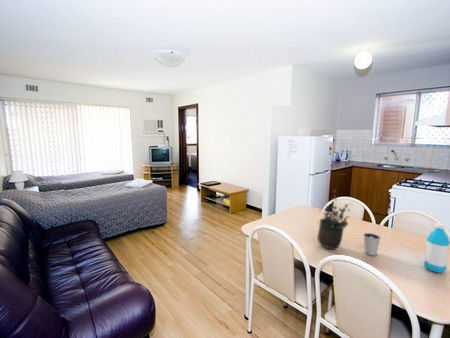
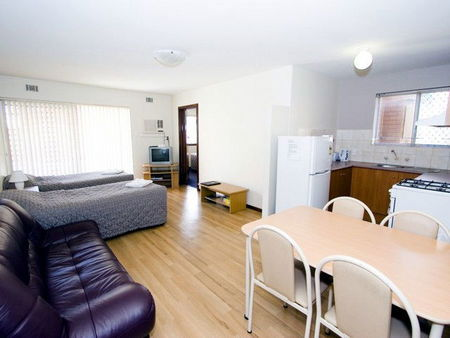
- dixie cup (371, 244)
- water bottle (437, 247)
- potted plant (333, 220)
